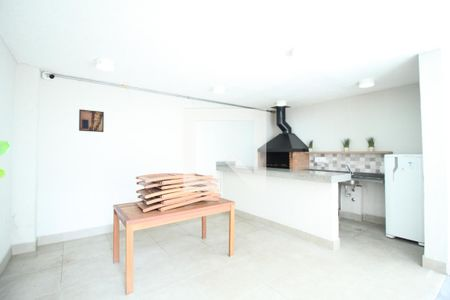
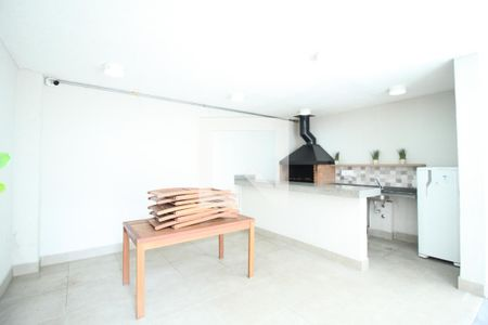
- wall art (91, 121)
